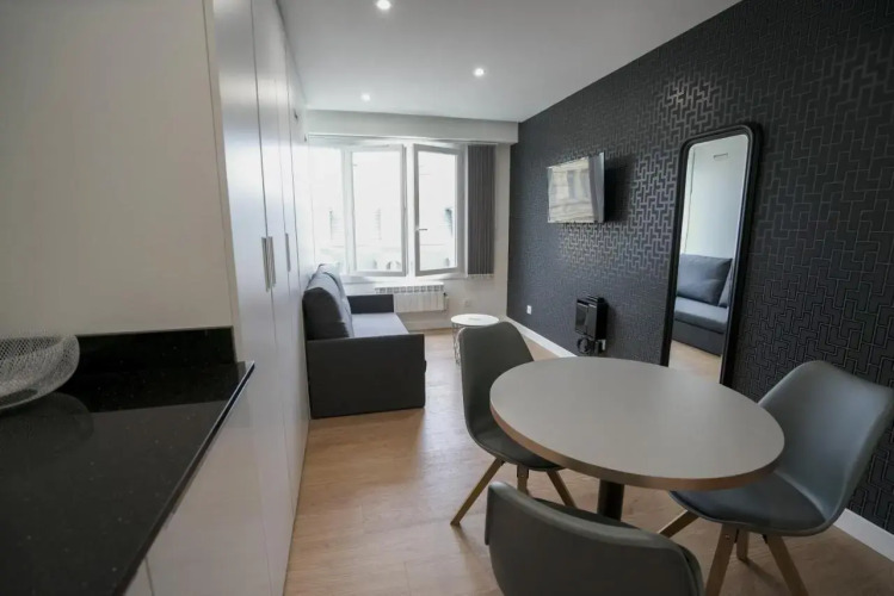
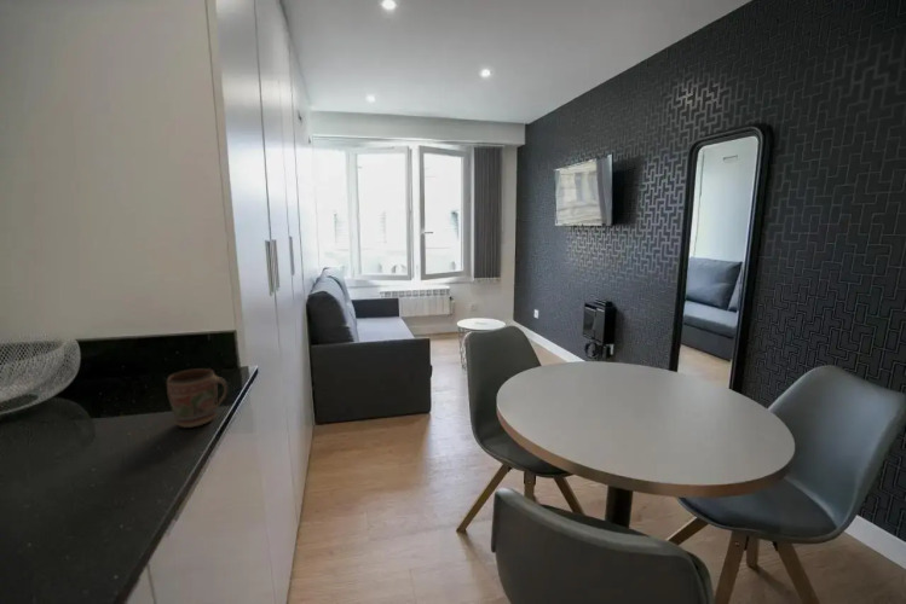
+ mug (196, 397)
